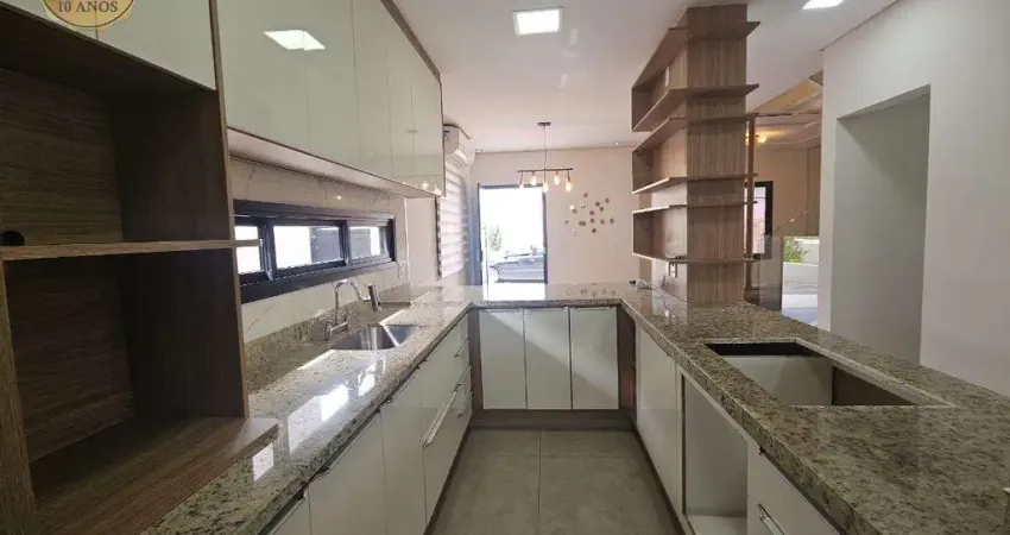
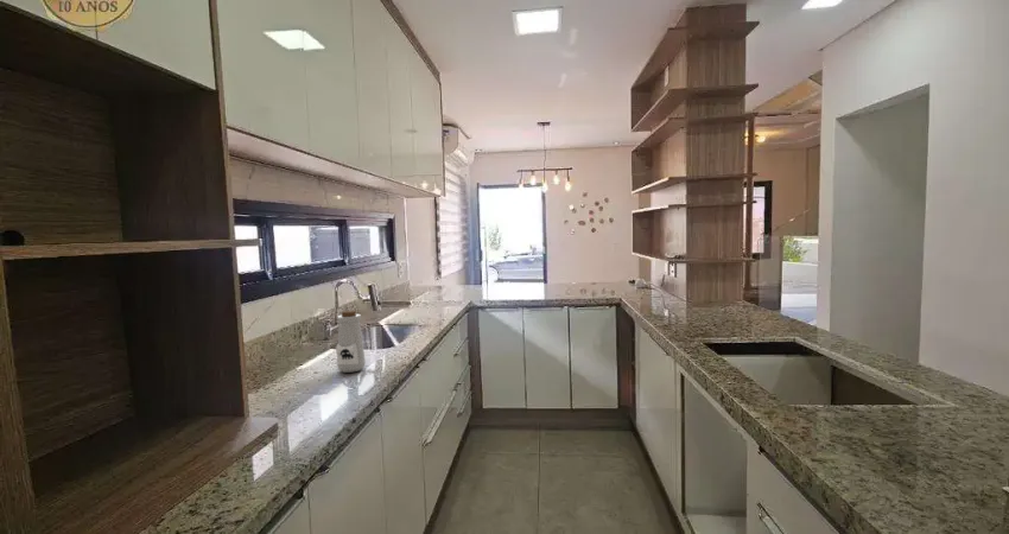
+ bottle (349, 342)
